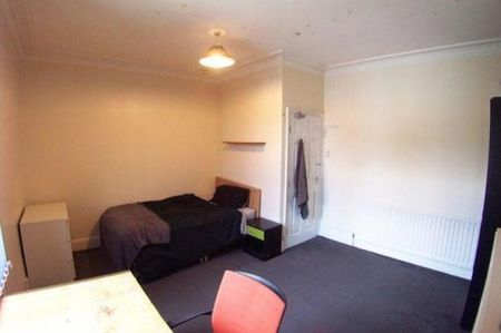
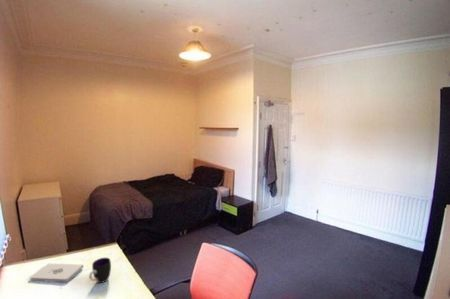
+ notepad (57, 272)
+ cup (99, 272)
